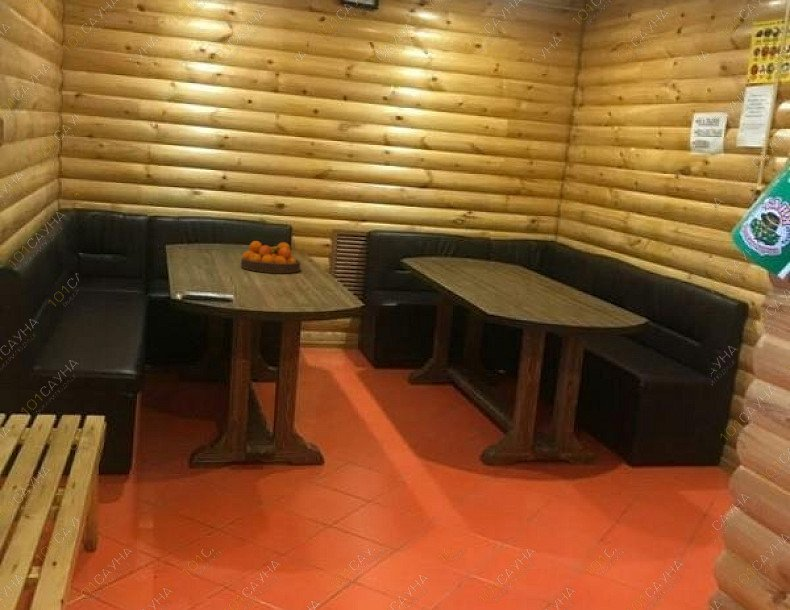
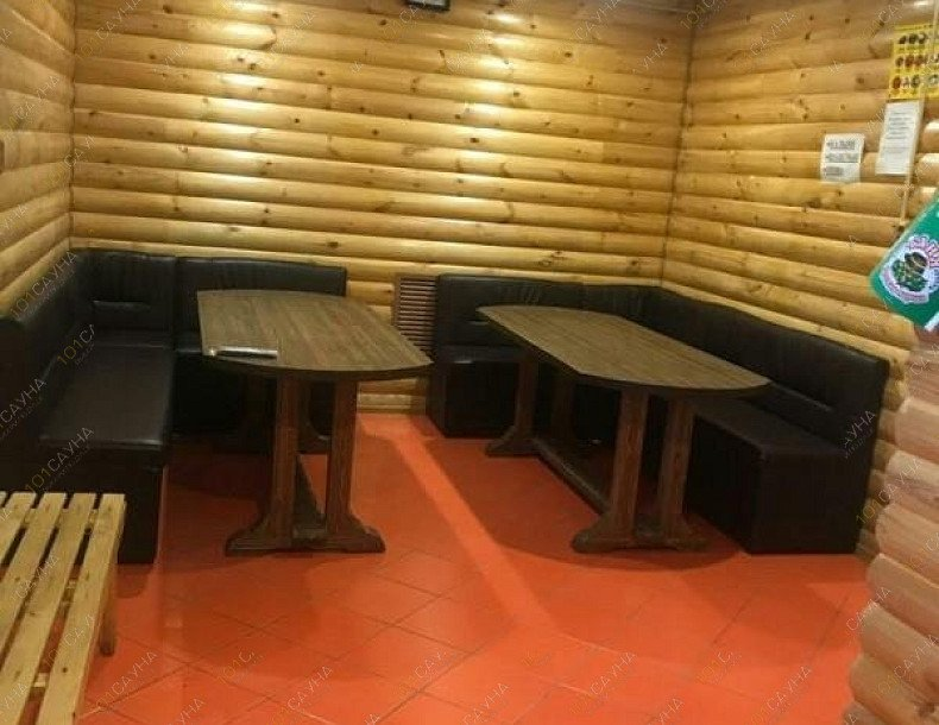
- fruit bowl (271, 255)
